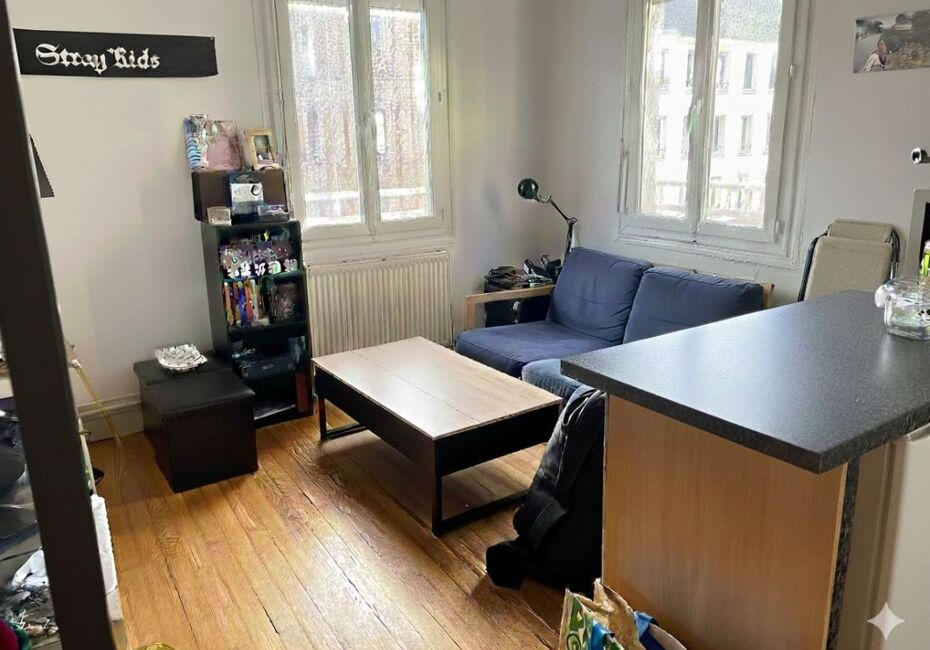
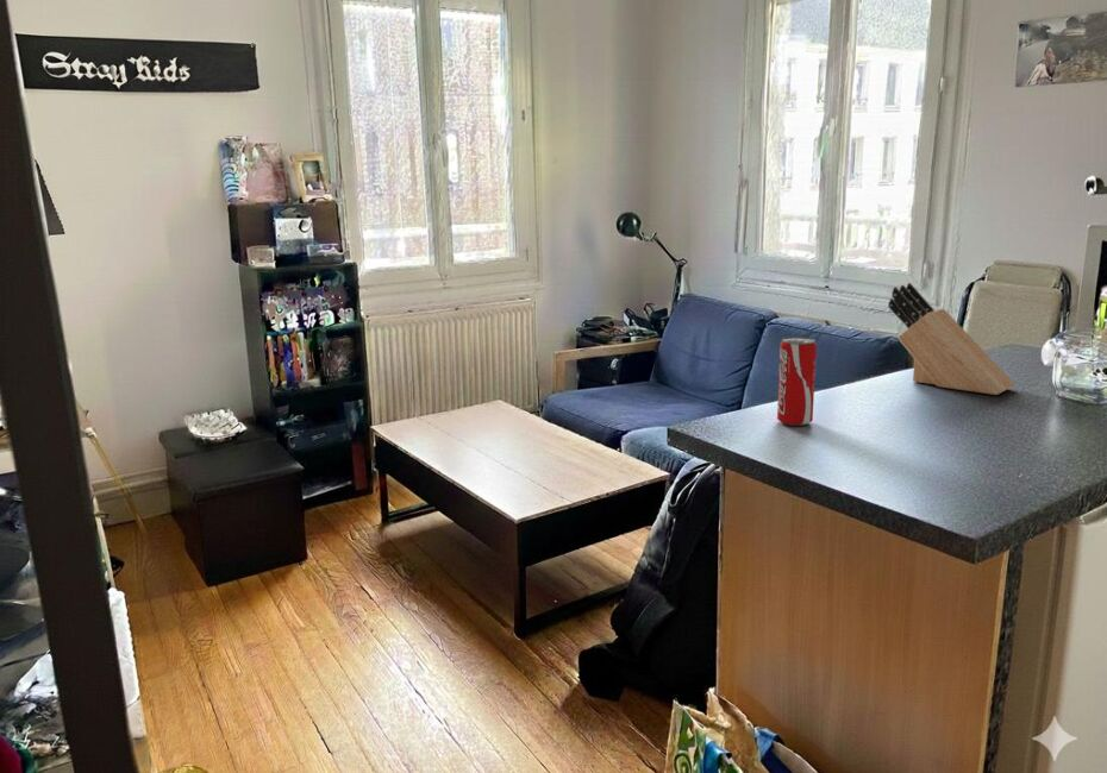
+ beverage can (796, 381)
+ knife block (947, 335)
